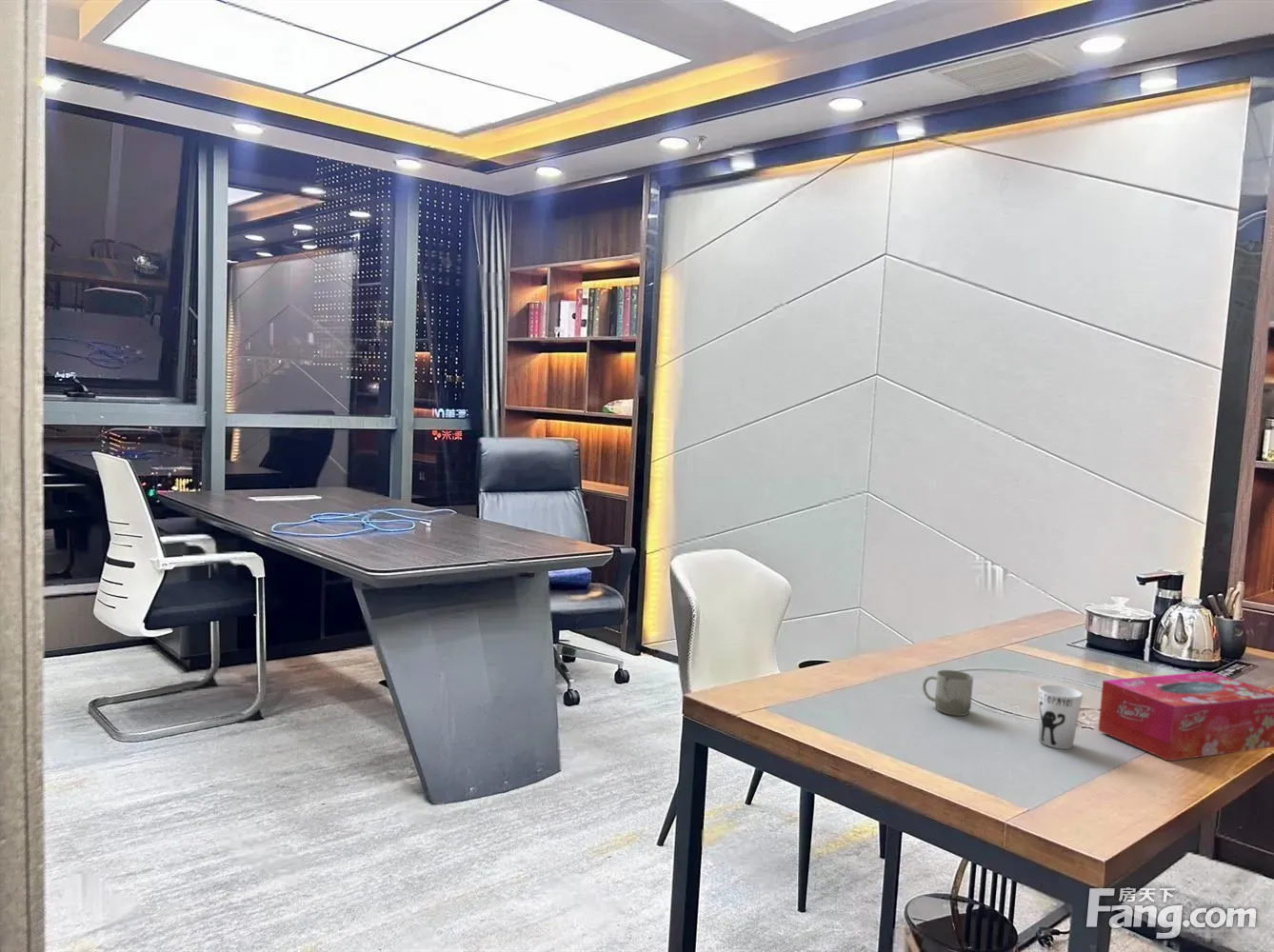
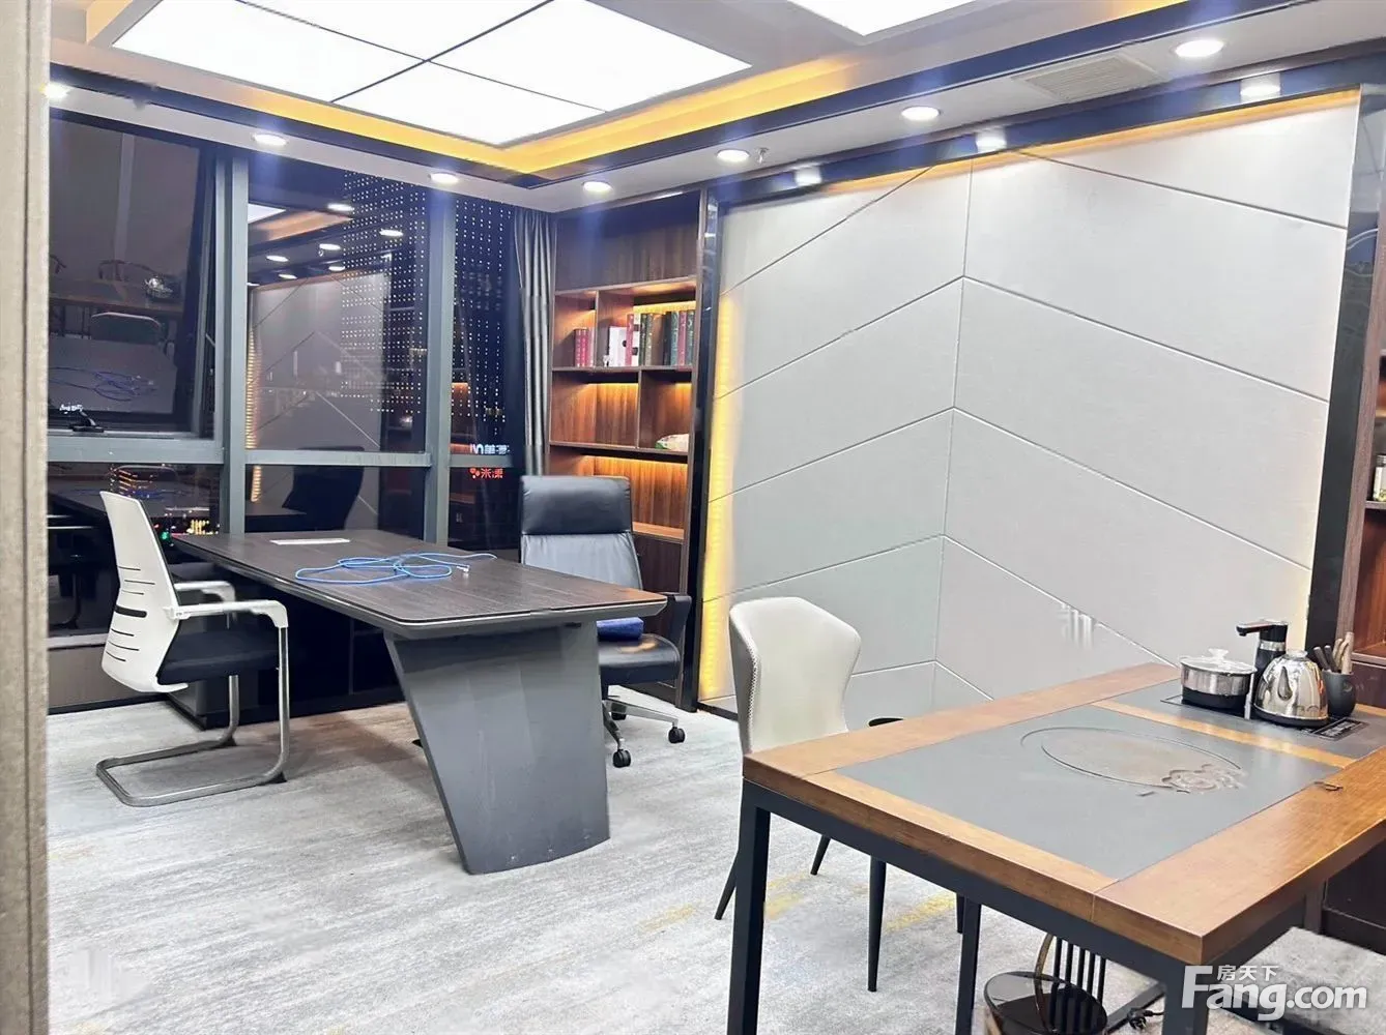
- cup (946, 690)
- tissue box (1190, 713)
- cup (1058, 717)
